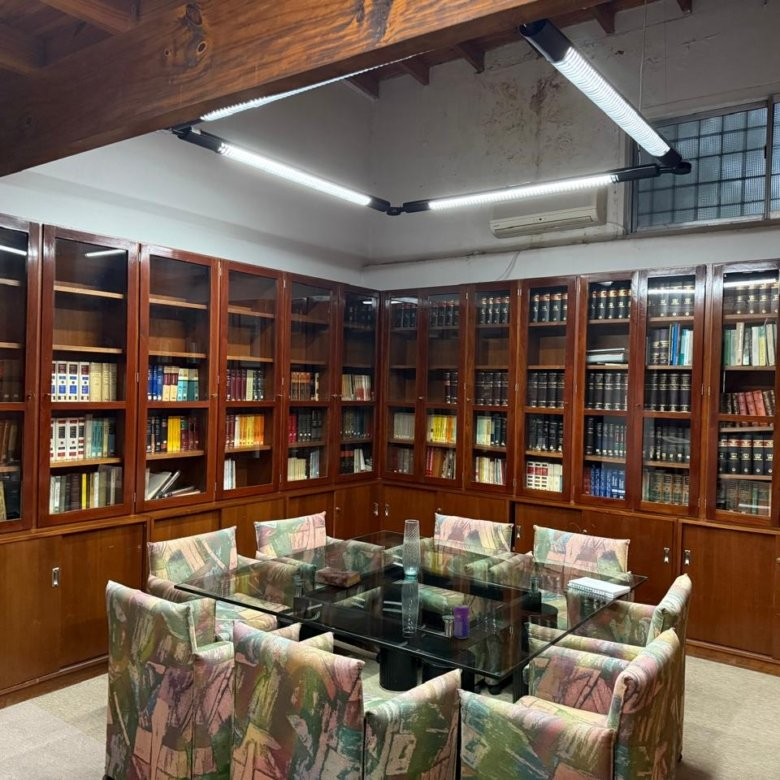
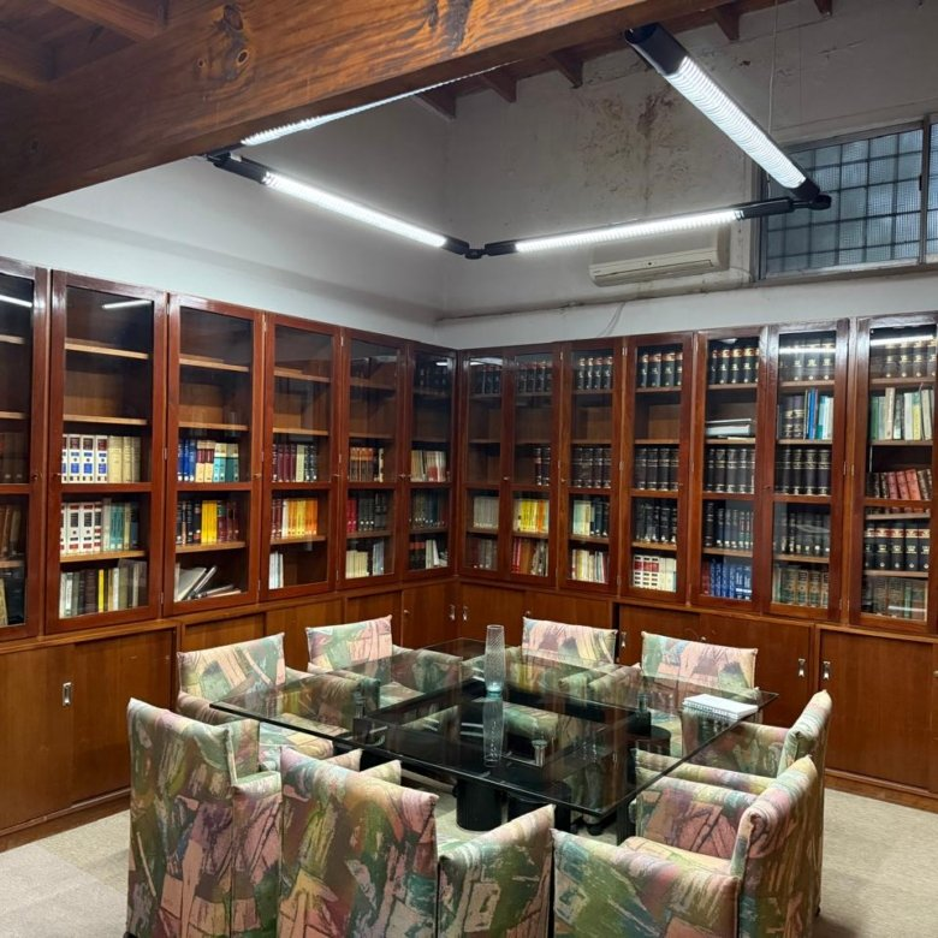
- beverage can (461, 621)
- book (338, 576)
